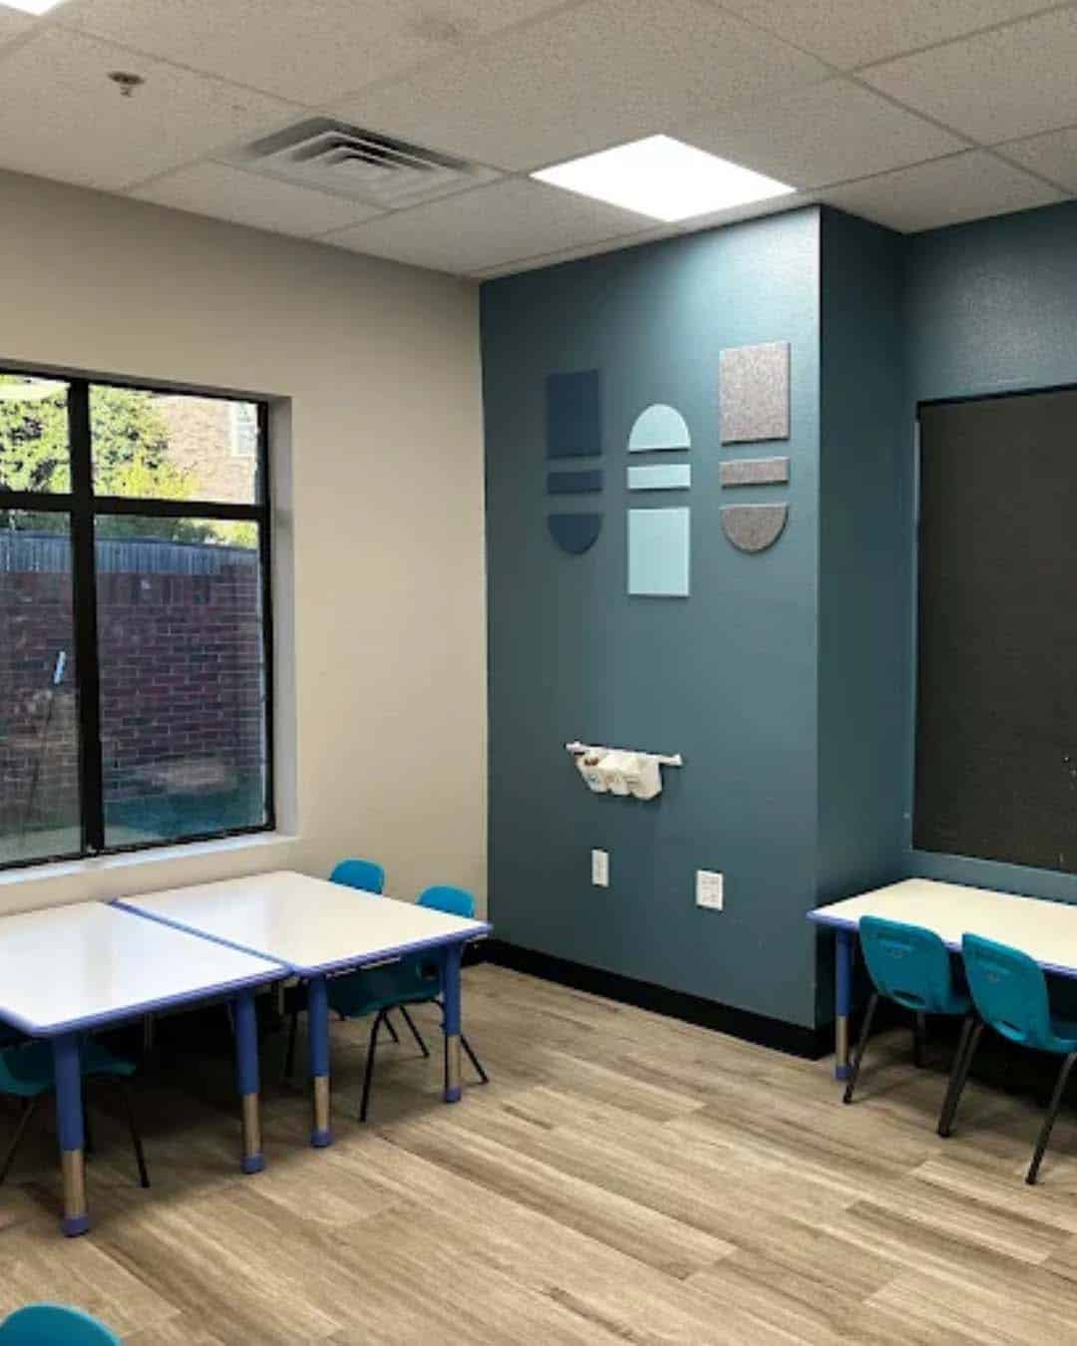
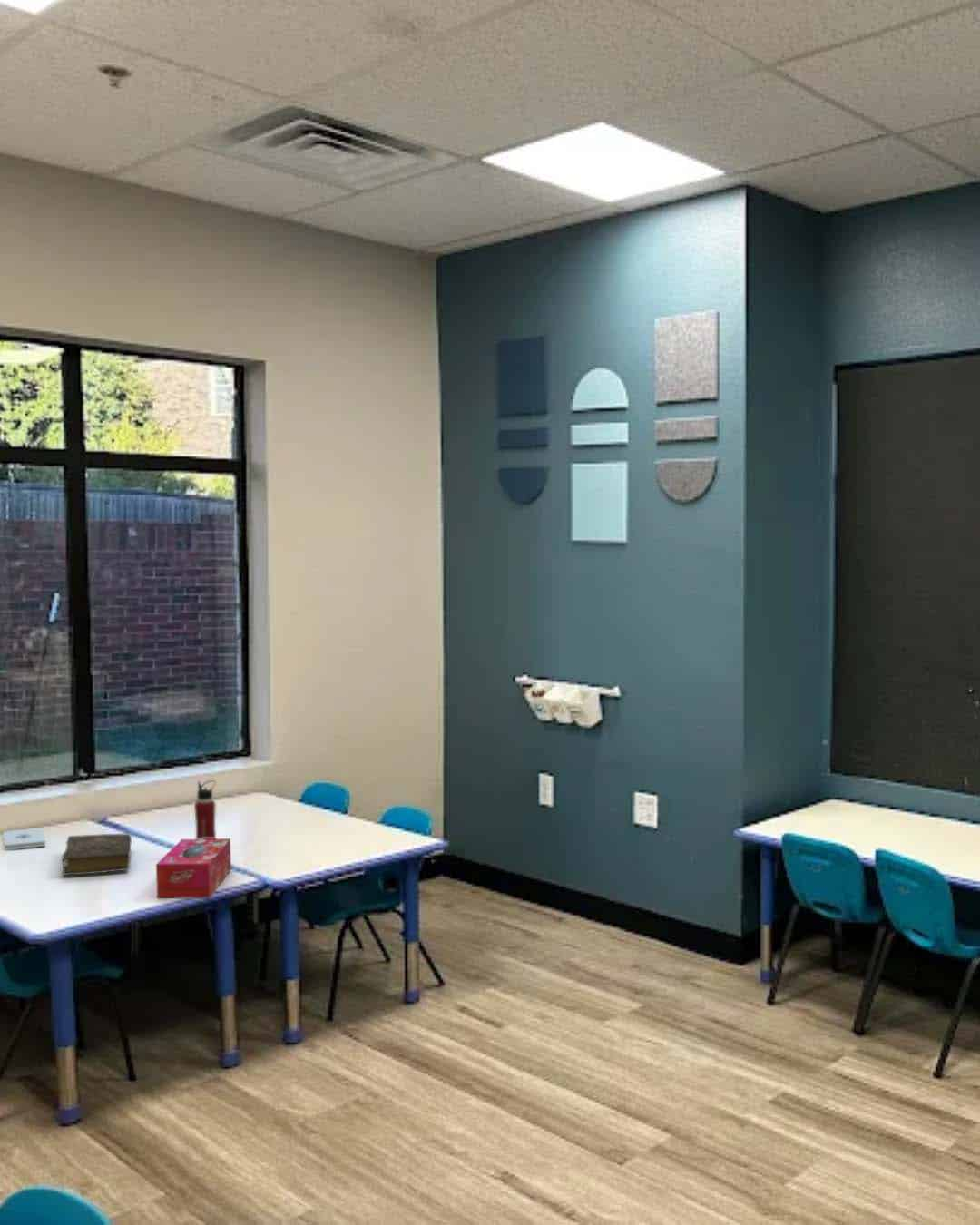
+ water bottle (205, 818)
+ tissue box (195, 867)
+ notepad (24, 838)
+ book (97, 852)
